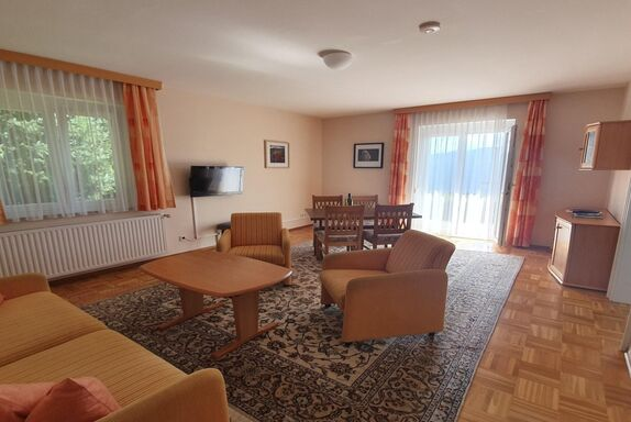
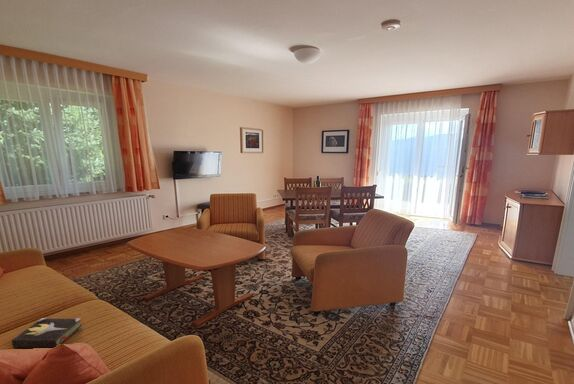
+ hardback book (48, 331)
